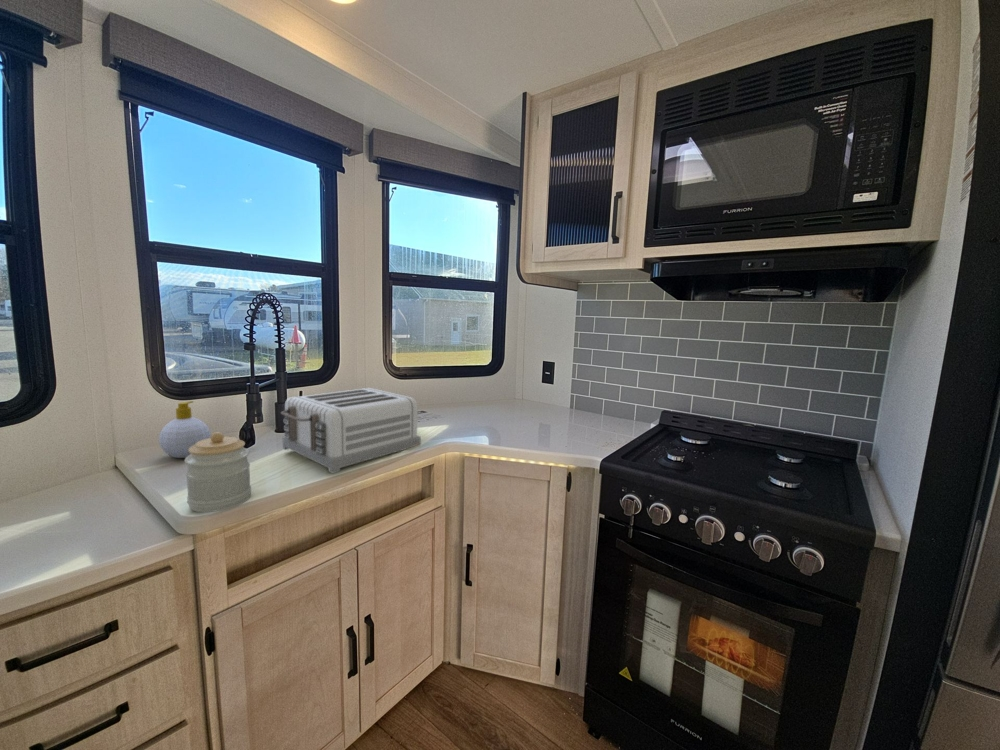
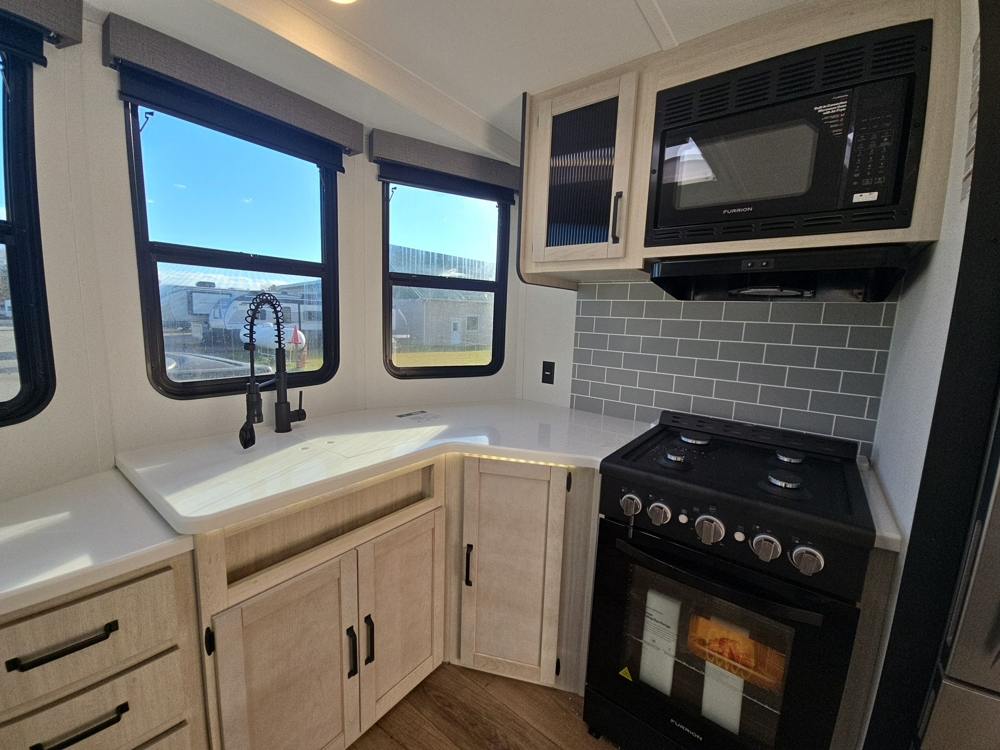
- toaster (347, 423)
- jar (218, 467)
- soap bottle (184, 429)
